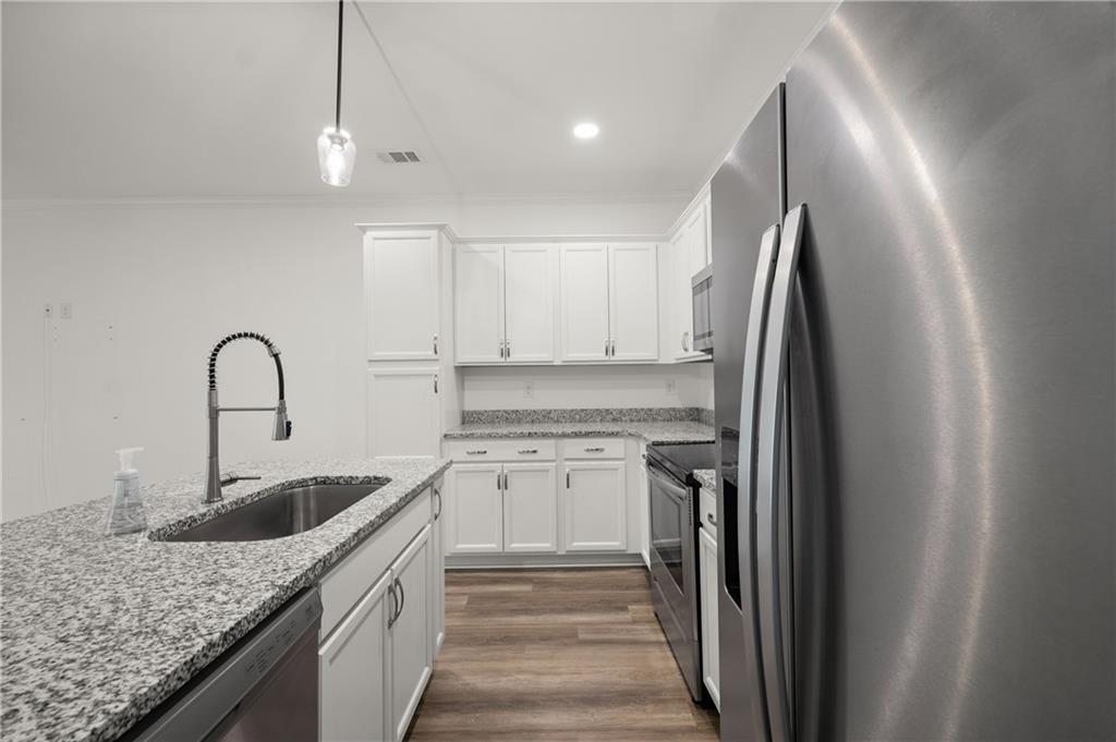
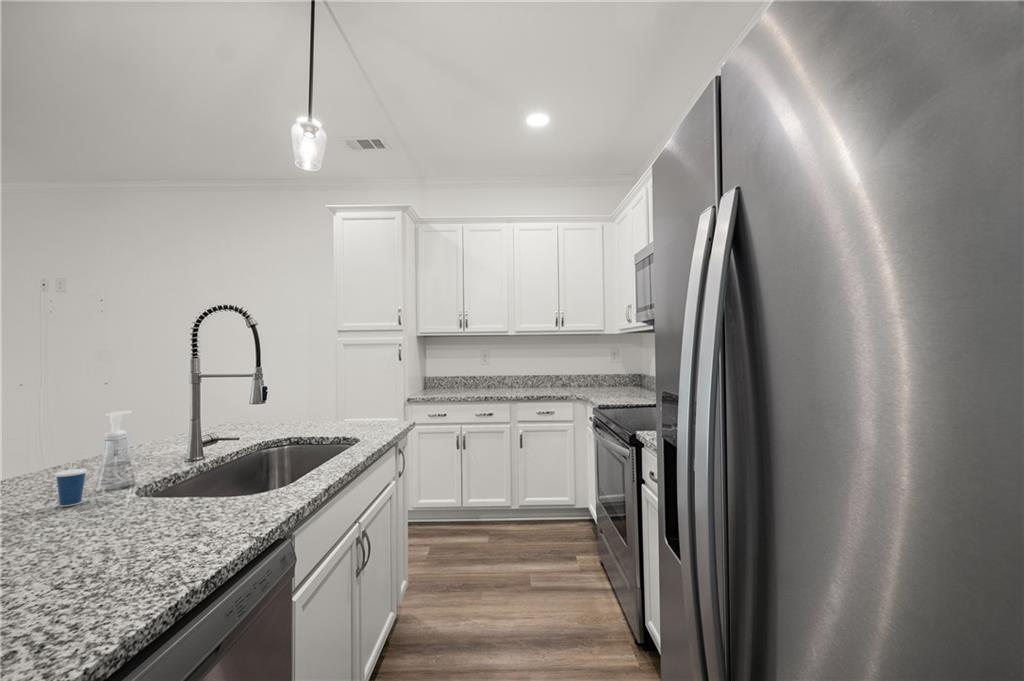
+ cup (71, 478)
